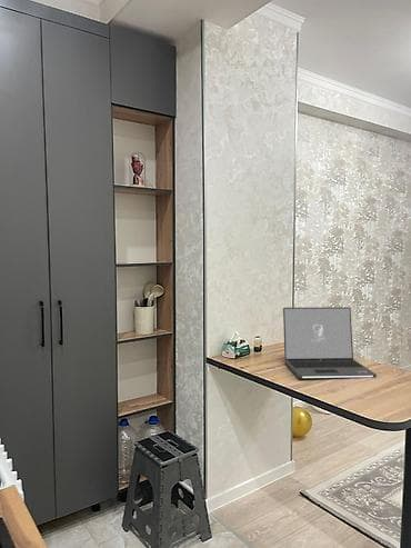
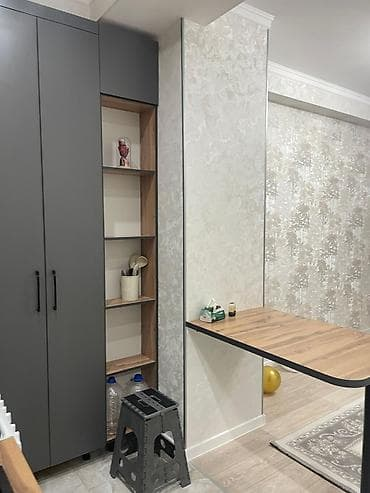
- laptop (327, 340)
